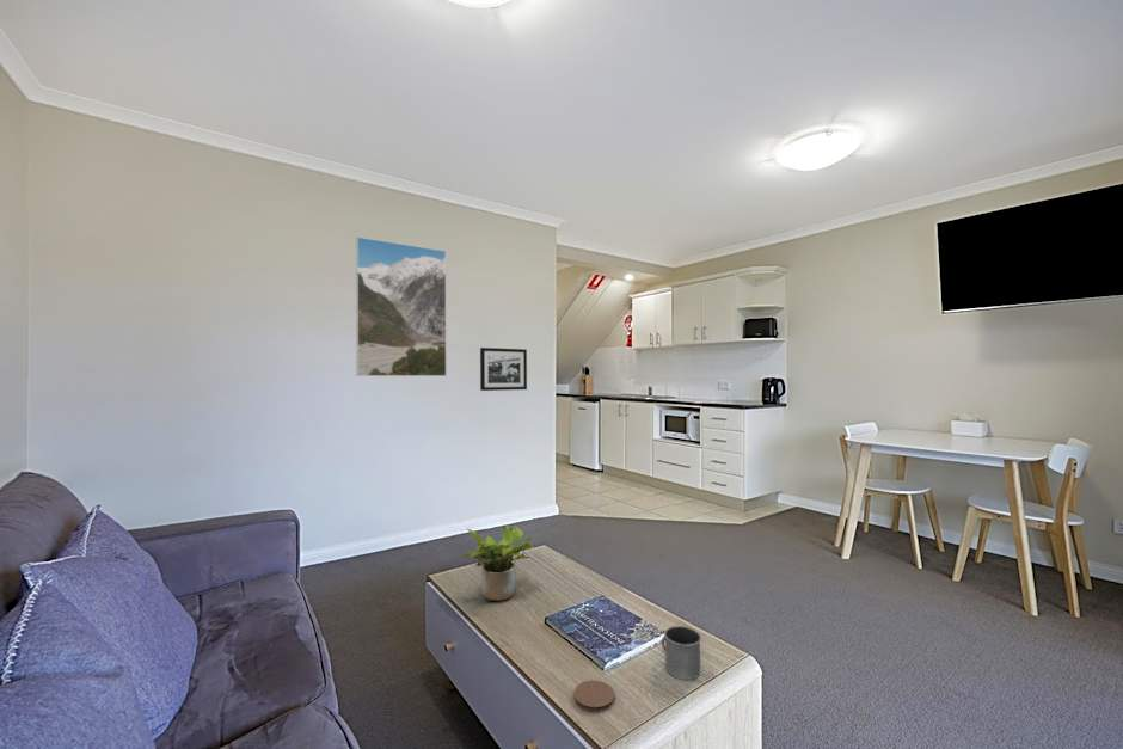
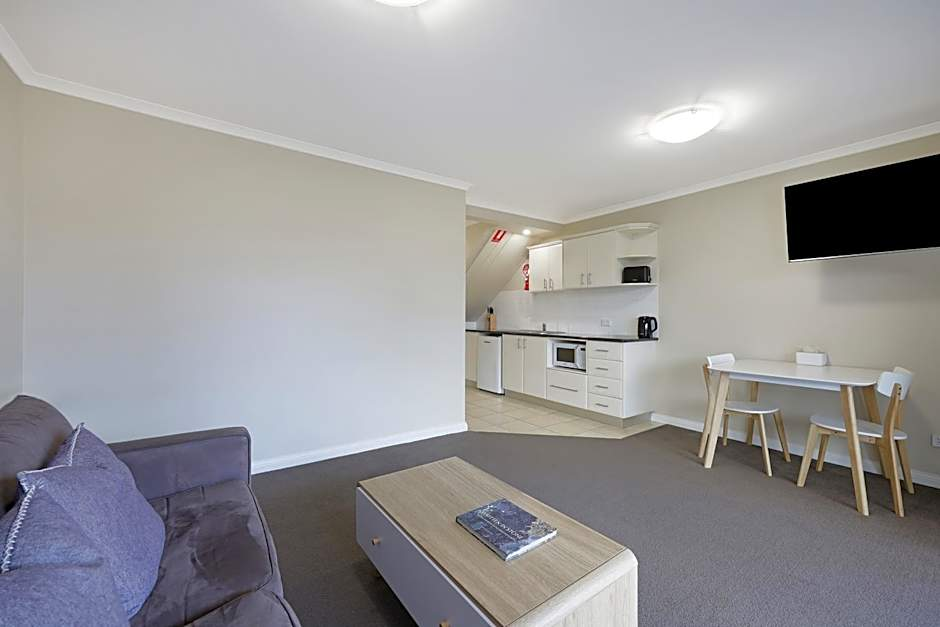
- picture frame (504, 369)
- potted plant (499, 560)
- mug (679, 650)
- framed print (403, 309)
- coaster (594, 695)
